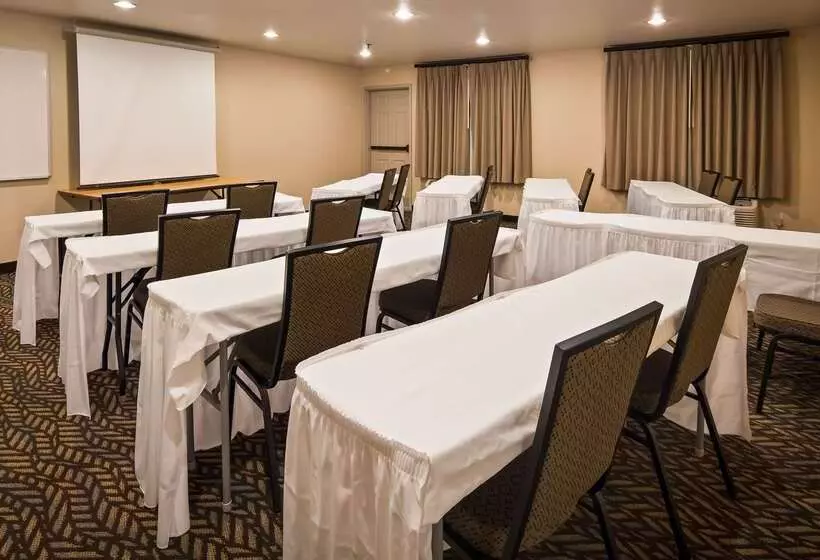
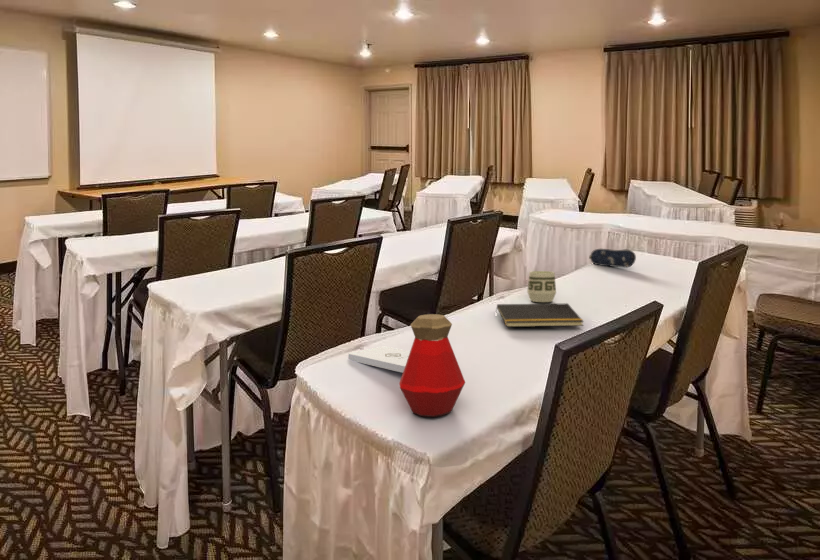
+ cup (541, 286)
+ notepad (394, 358)
+ notepad (538, 314)
+ bottle (432, 363)
+ pencil case (612, 257)
